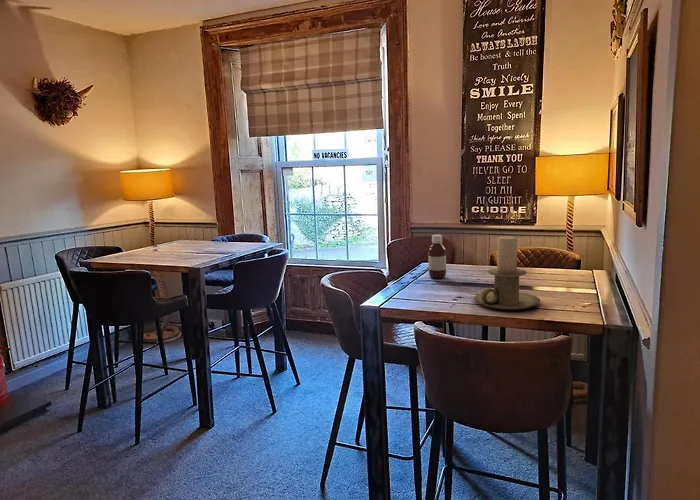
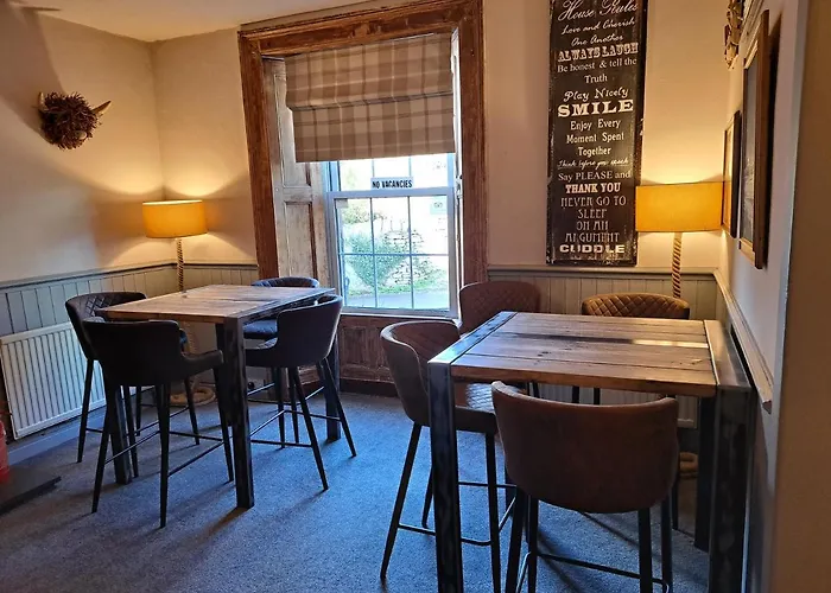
- bottle (437, 256)
- candle holder (506, 270)
